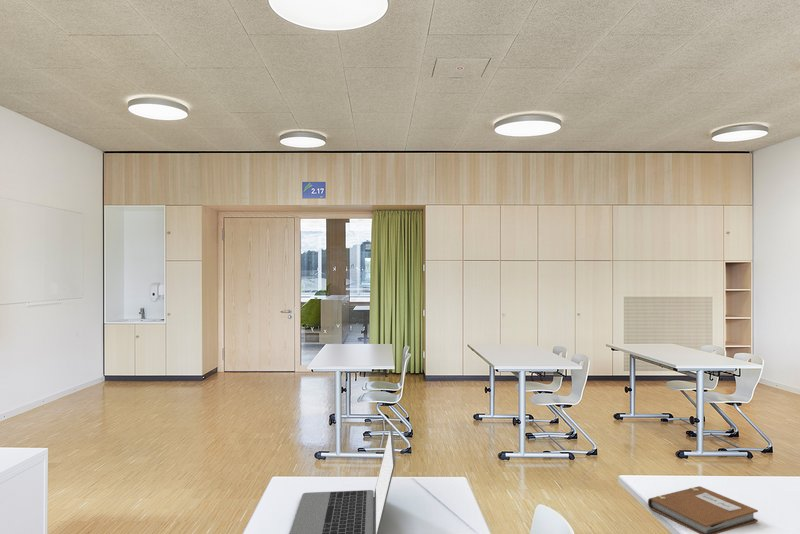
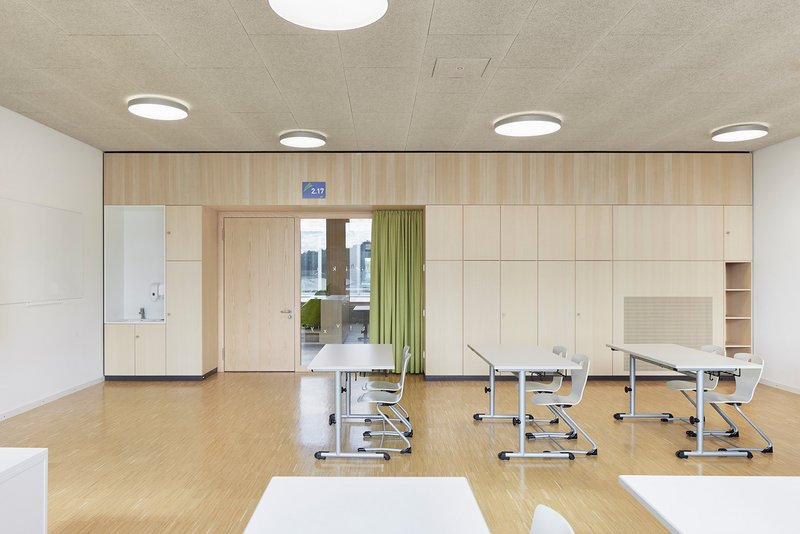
- laptop (344, 491)
- notebook (702, 508)
